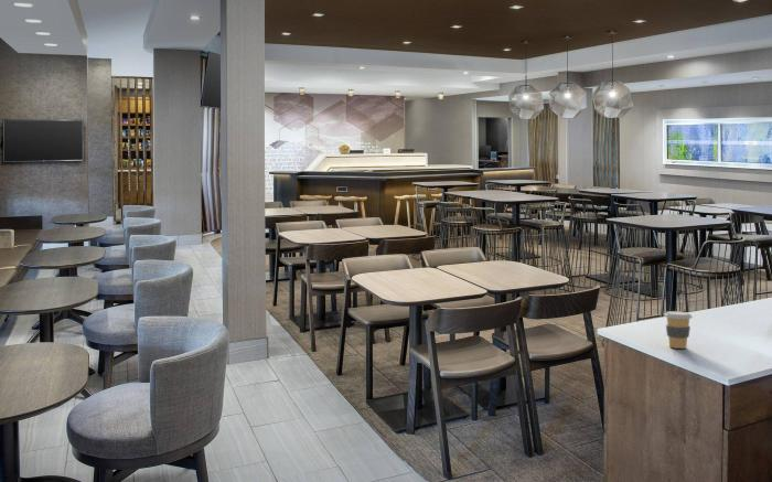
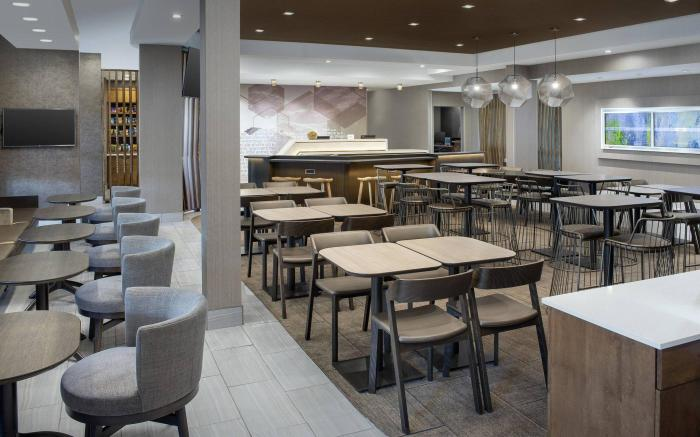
- coffee cup (677, 330)
